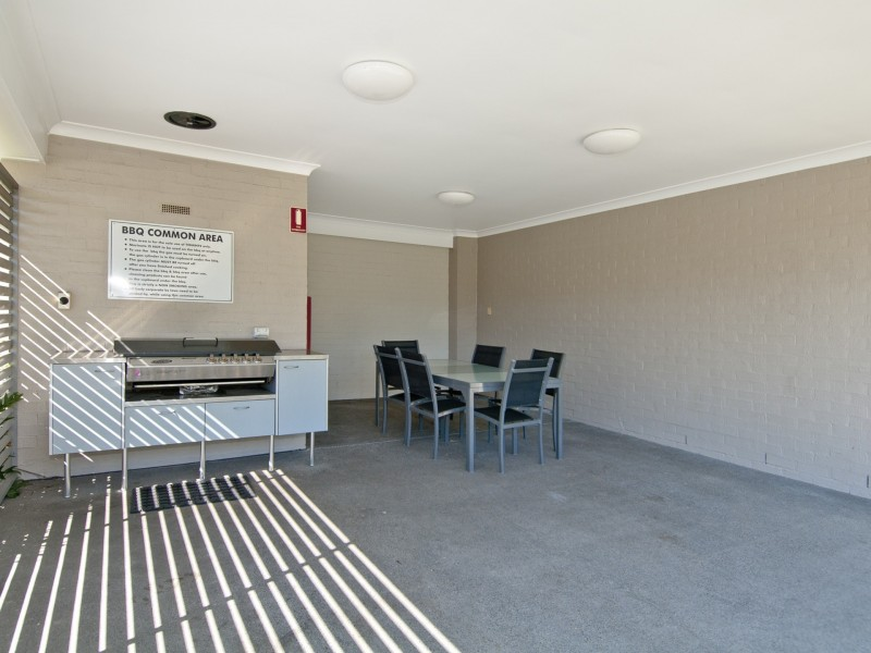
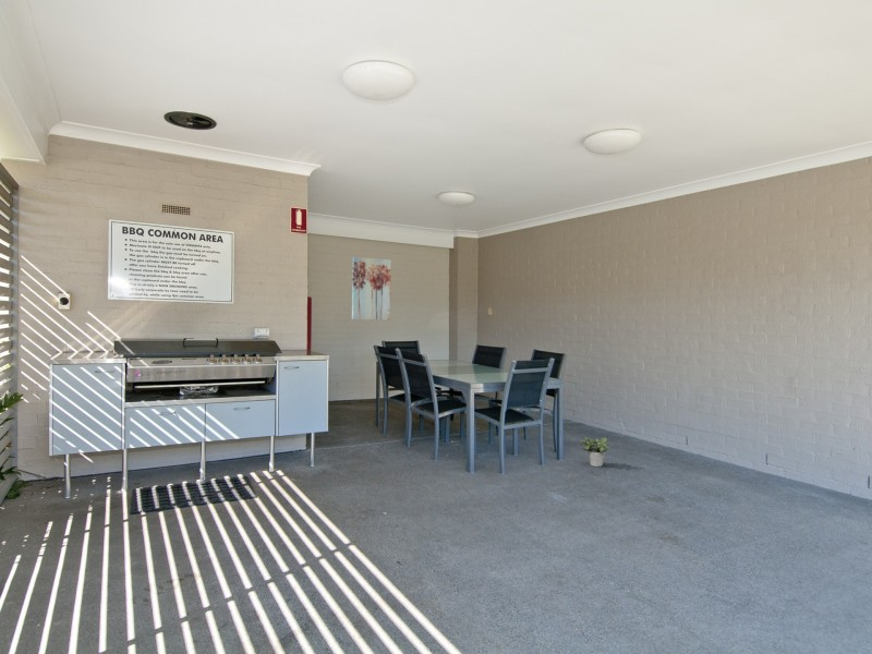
+ potted plant (594, 451)
+ wall art (372, 289)
